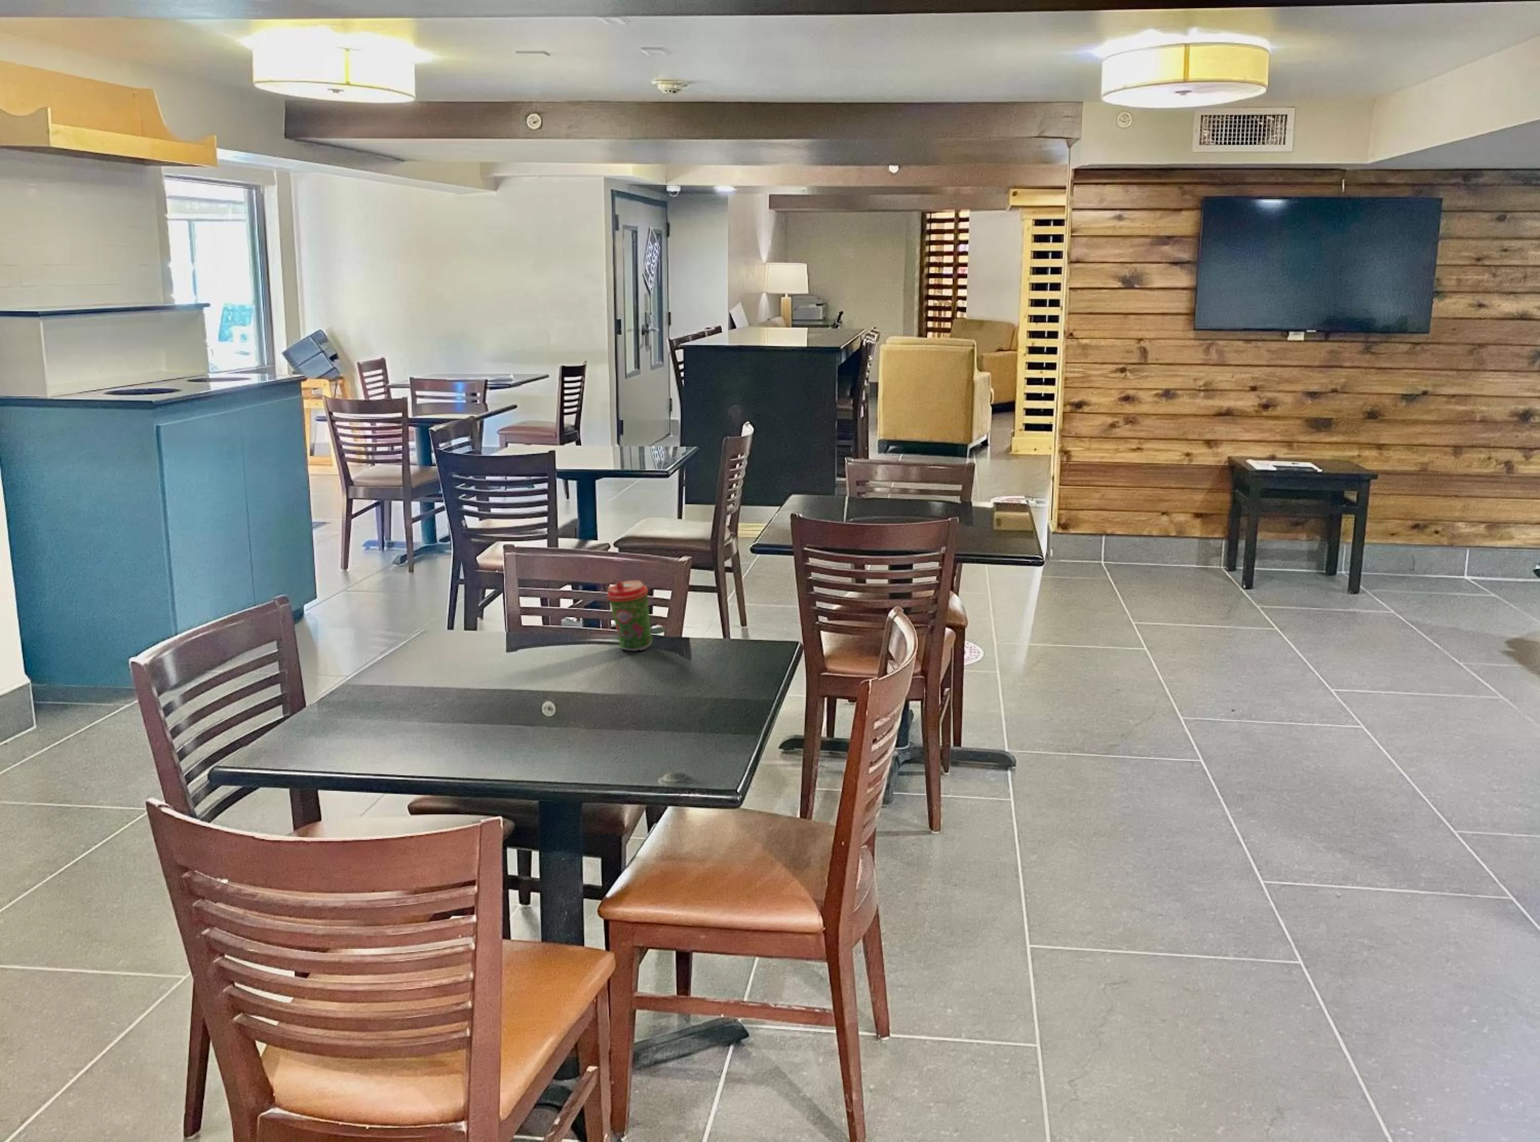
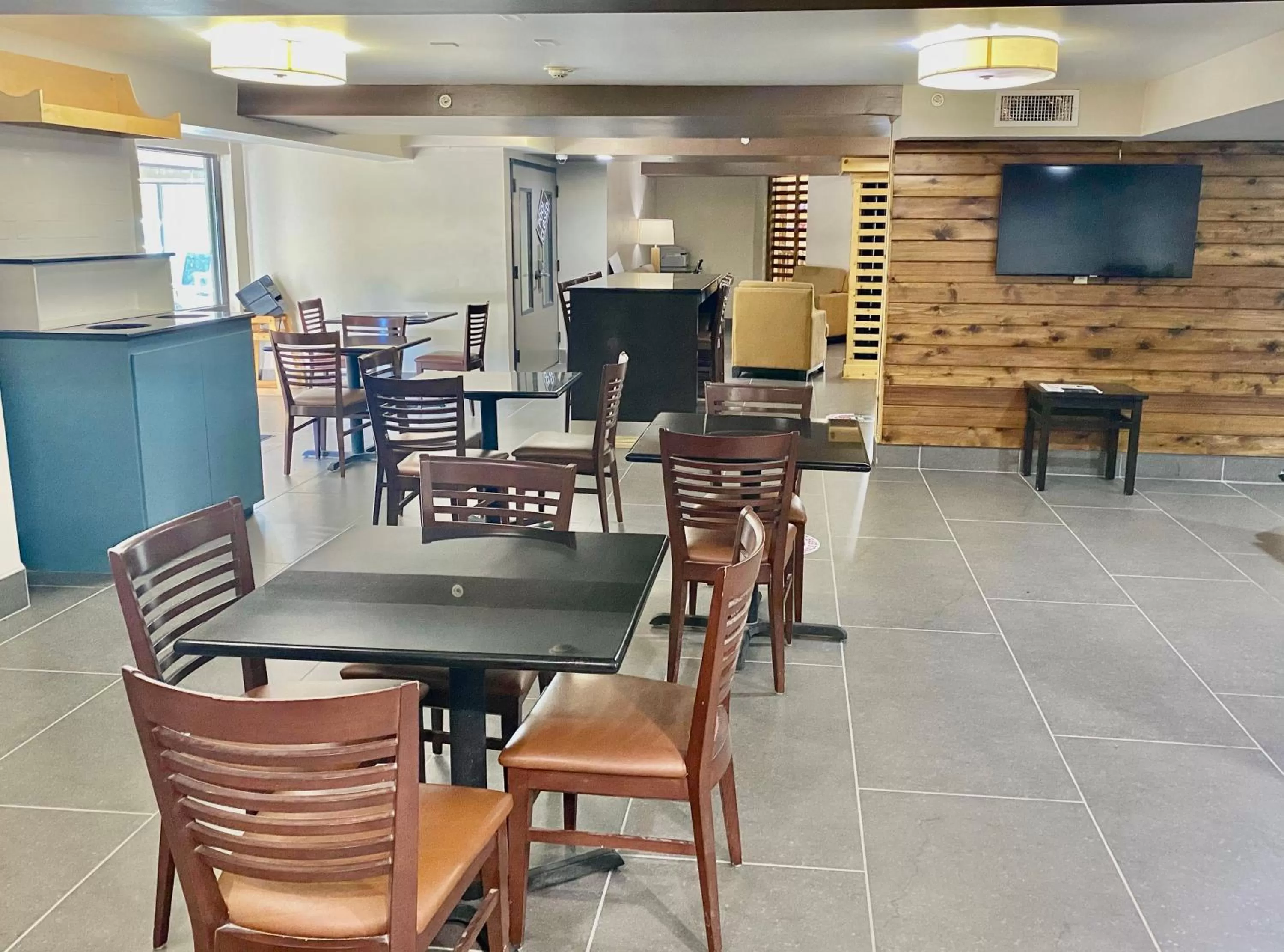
- coffee cup (628, 613)
